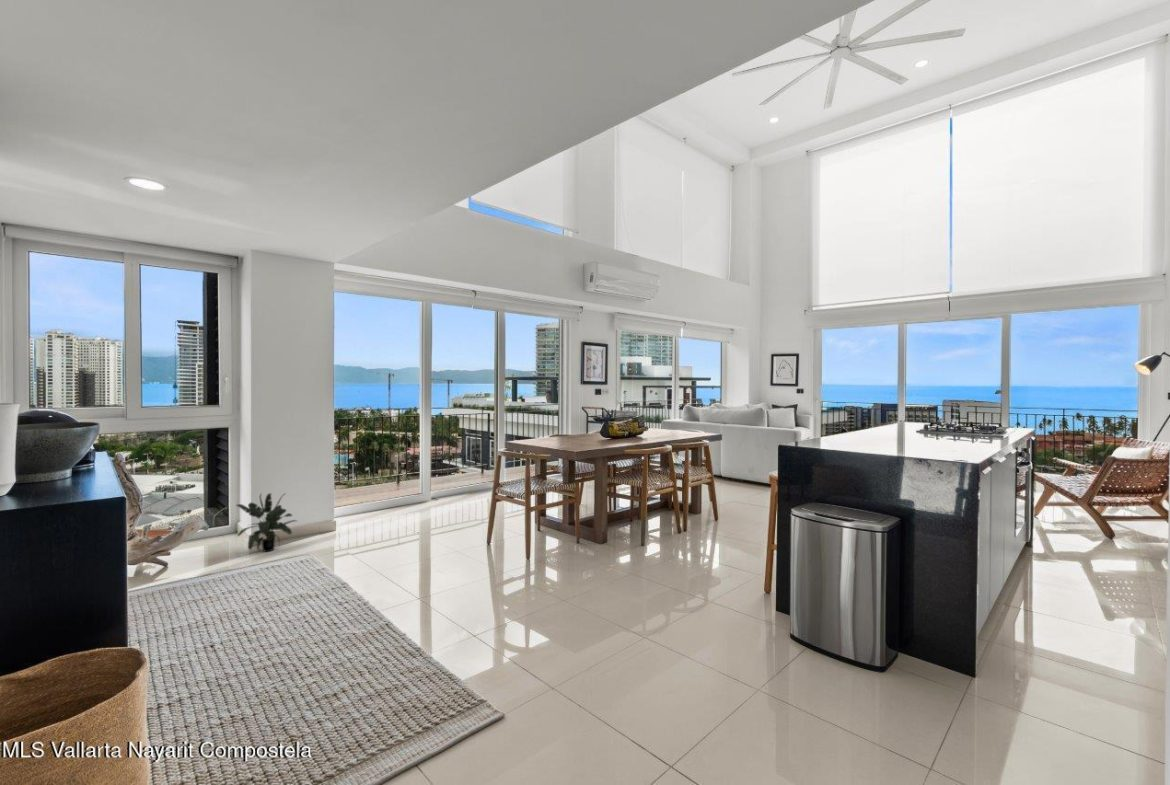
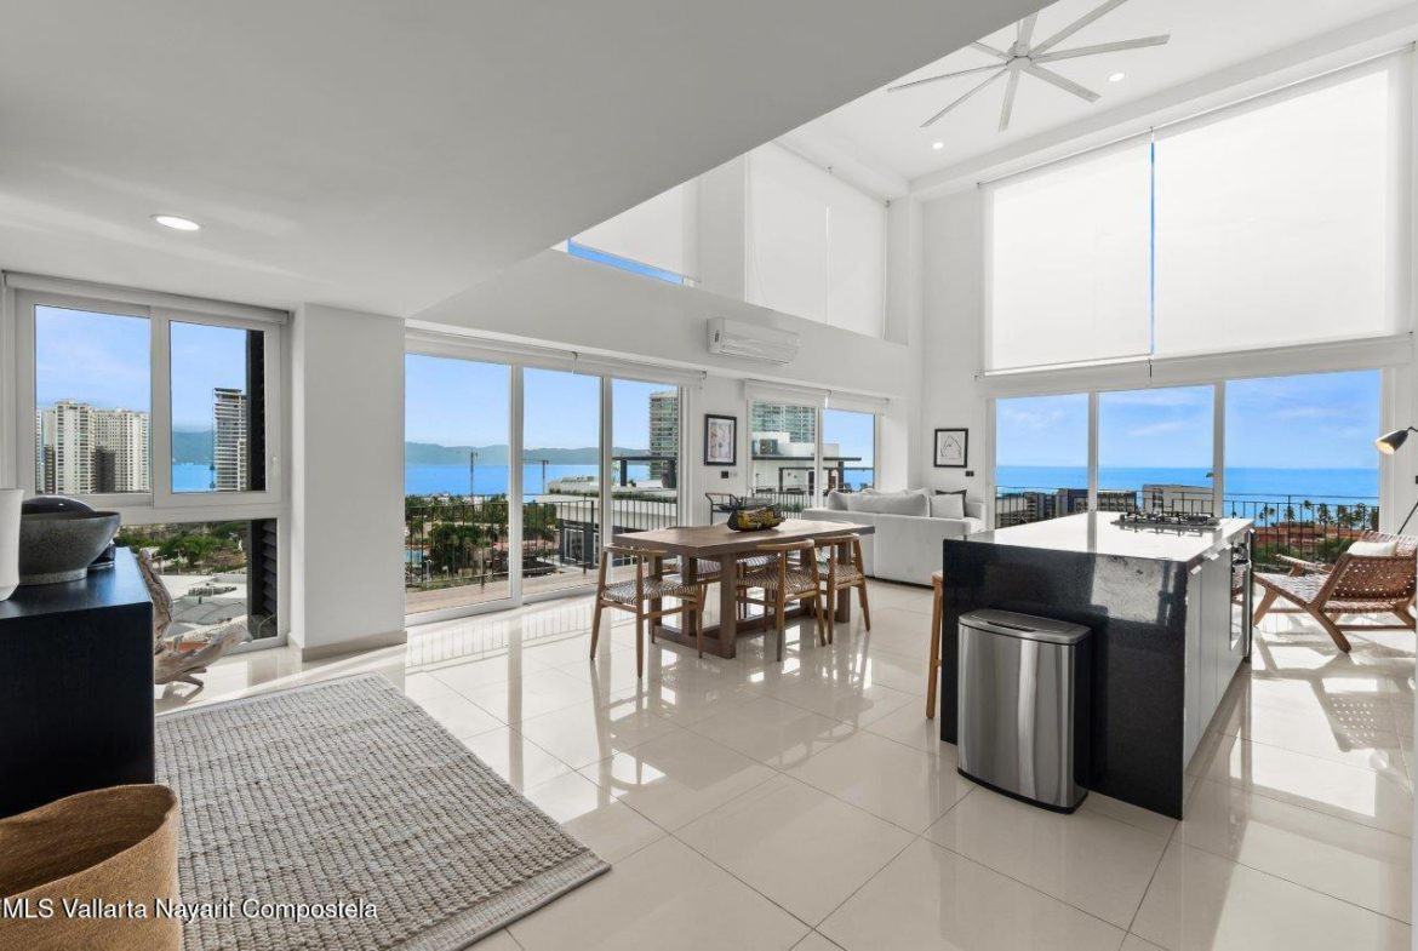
- potted plant (268, 522)
